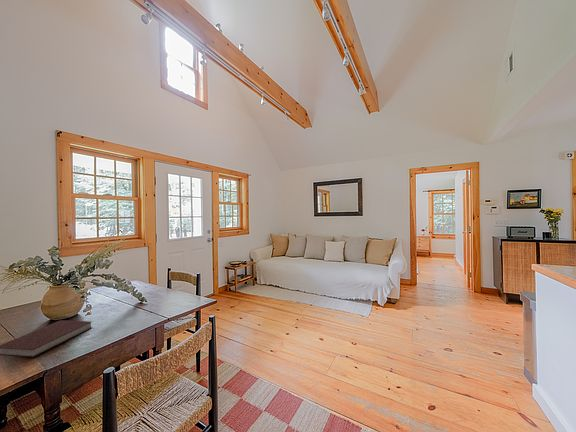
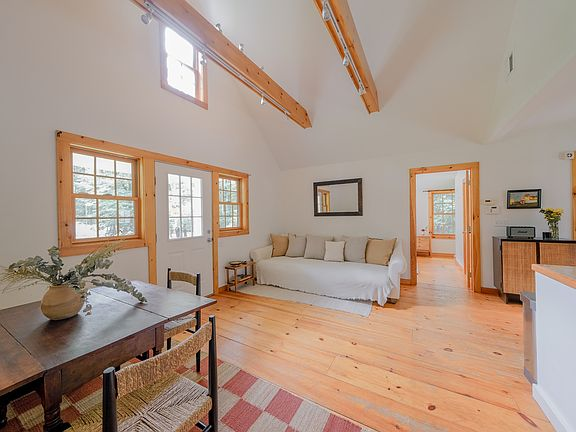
- notebook (48, 336)
